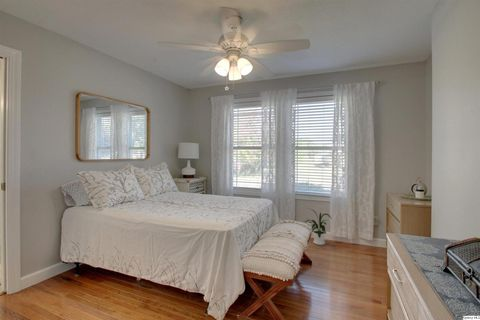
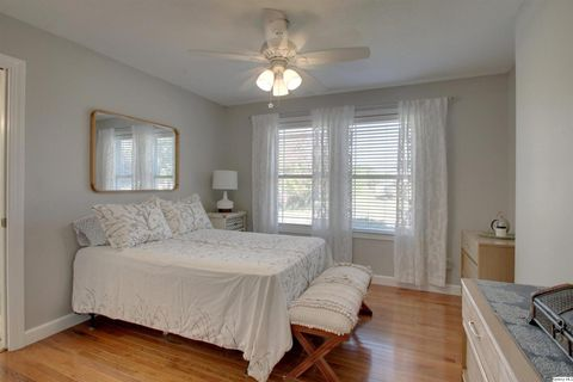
- house plant (317, 226)
